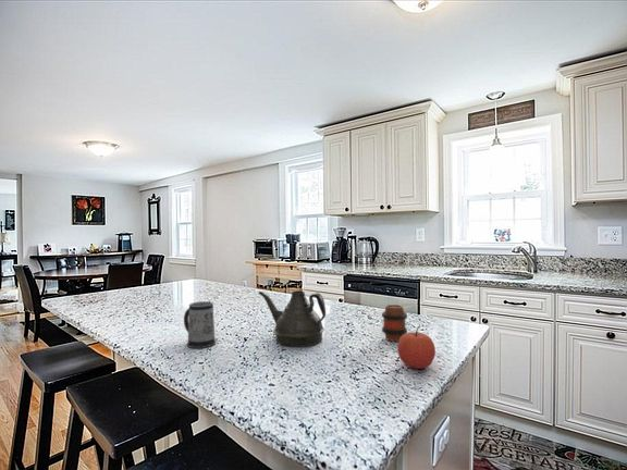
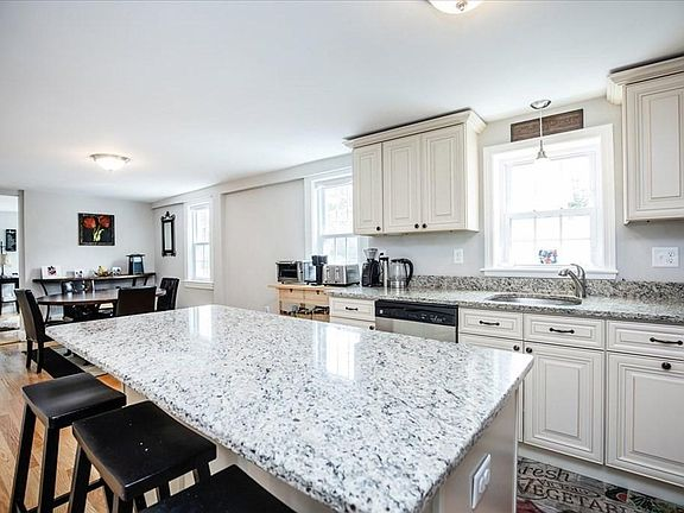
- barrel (394, 322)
- mug (197, 322)
- apple (416, 345)
- teapot (291, 313)
